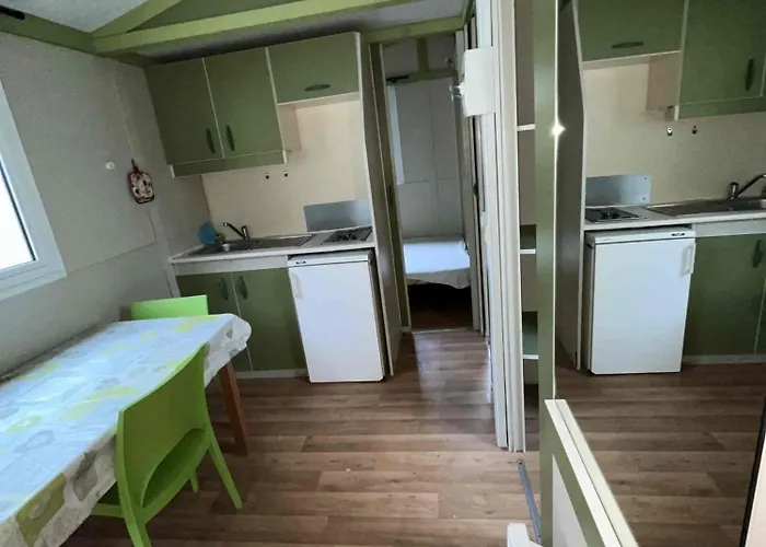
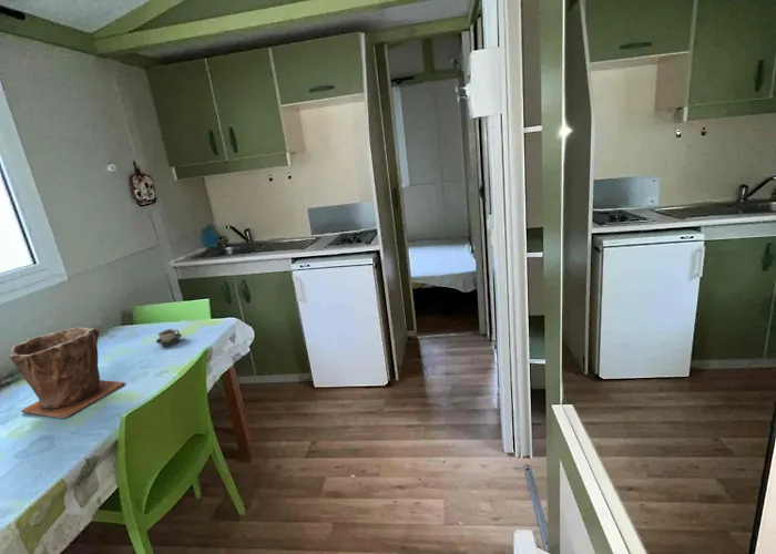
+ plant pot (65, 367)
+ cup (169, 337)
